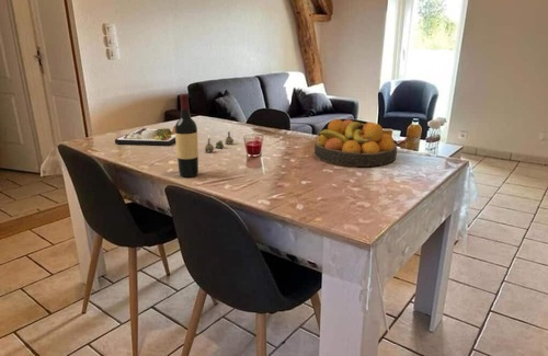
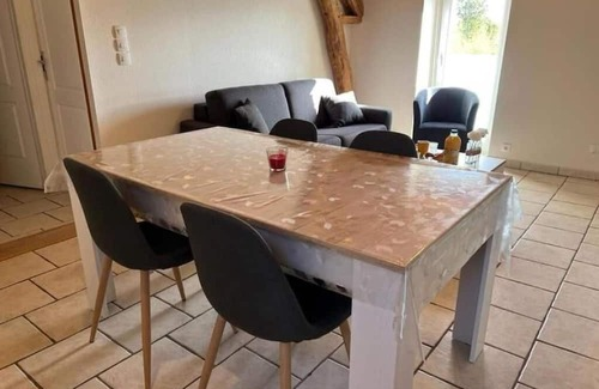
- wine bottle (186, 135)
- dinner plate (153, 133)
- candle holder (219, 140)
- fruit bowl (355, 138)
